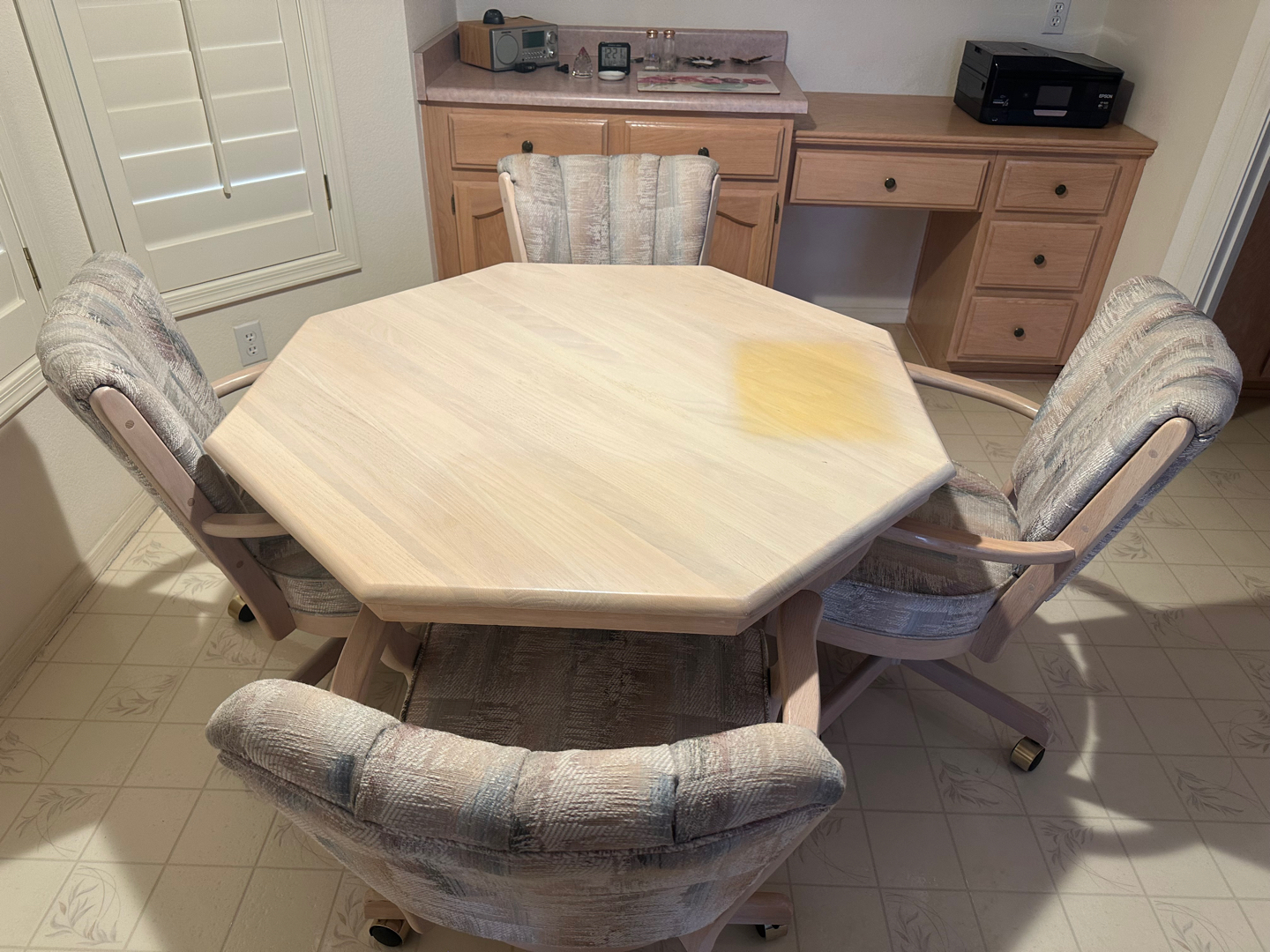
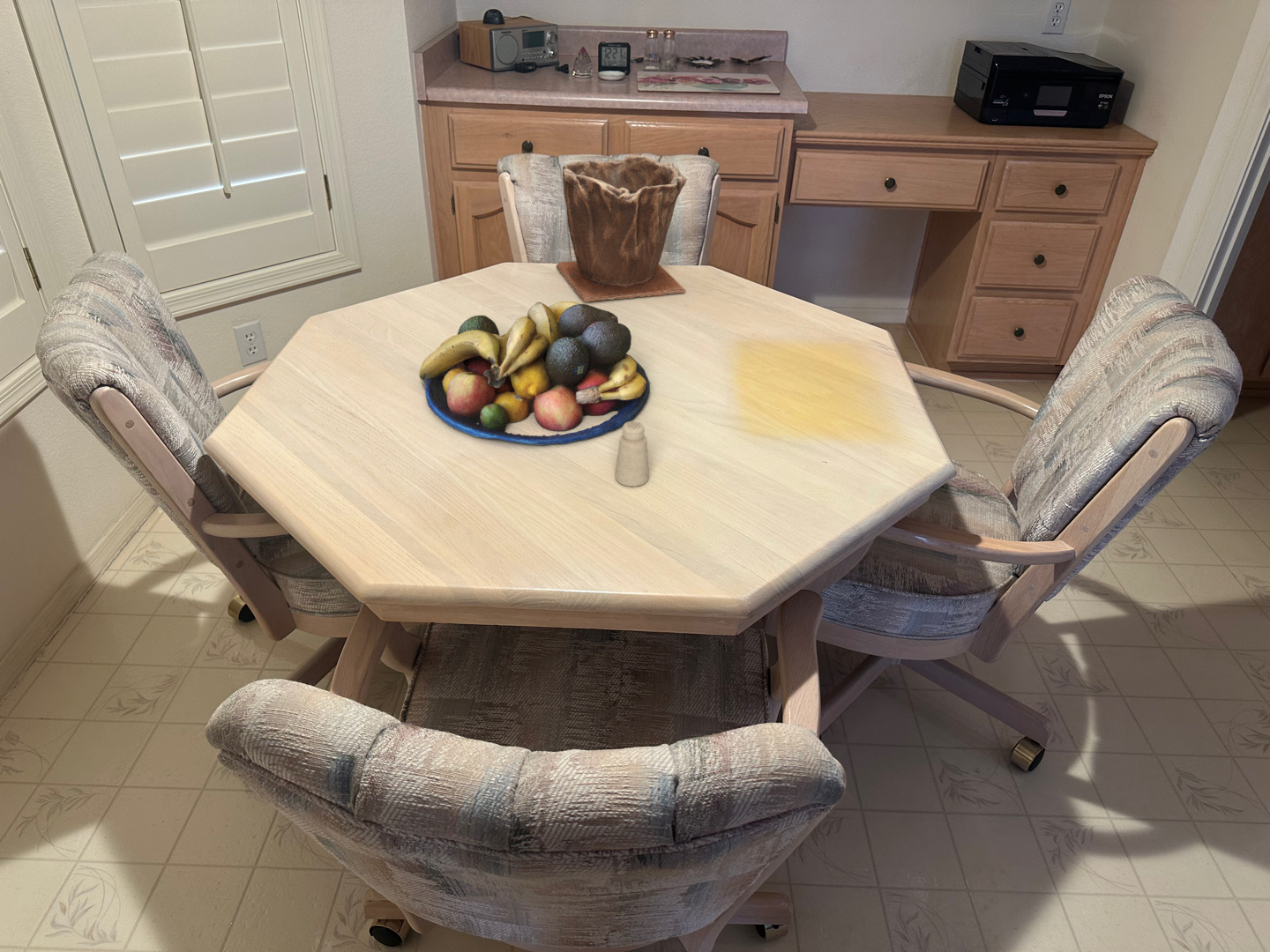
+ fruit bowl (535, 352)
+ plant pot (620, 224)
+ saltshaker (632, 451)
